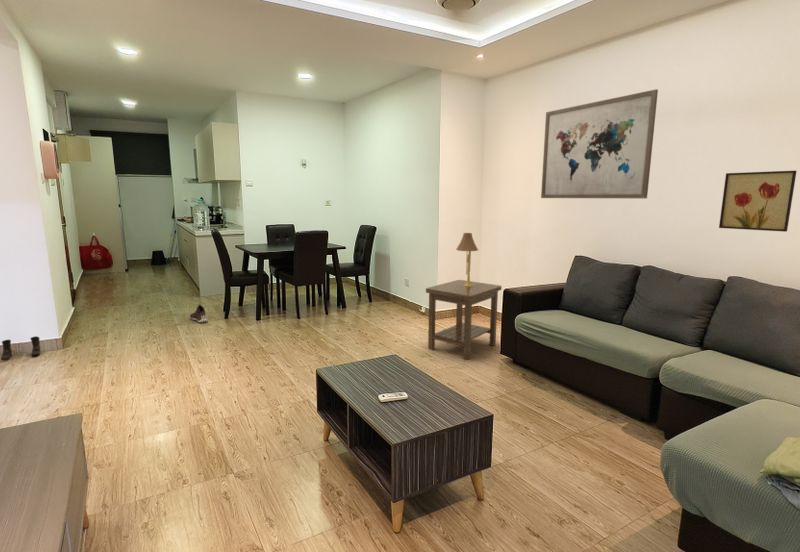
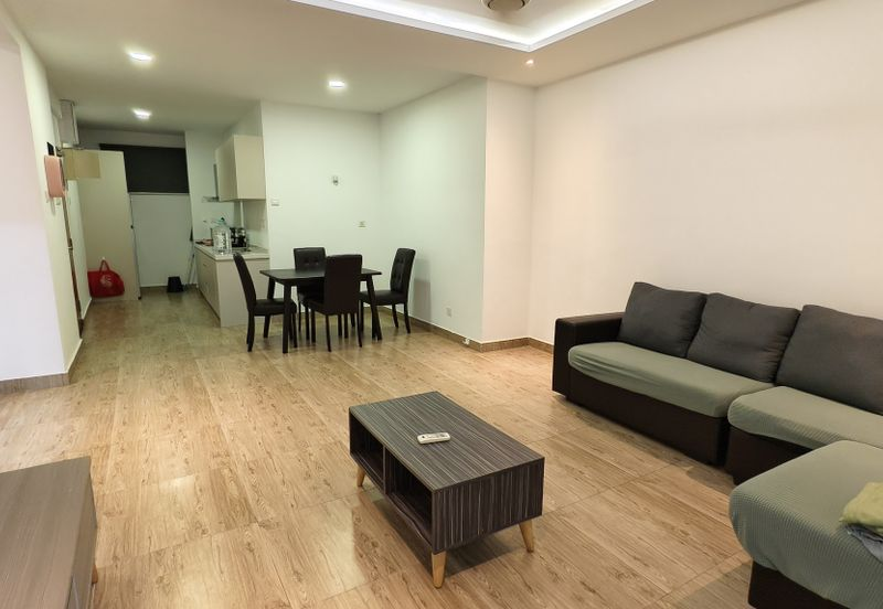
- wall art (755, 201)
- boots (11, 350)
- wall art (591, 151)
- side table (461, 317)
- sneaker (198, 312)
- table lamp (467, 257)
